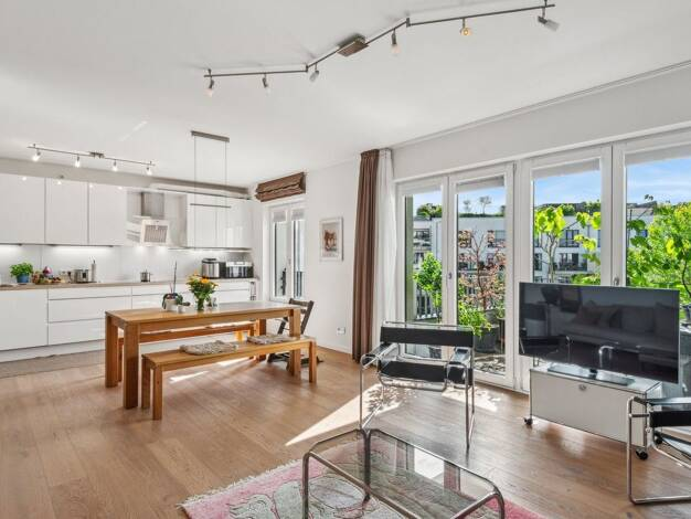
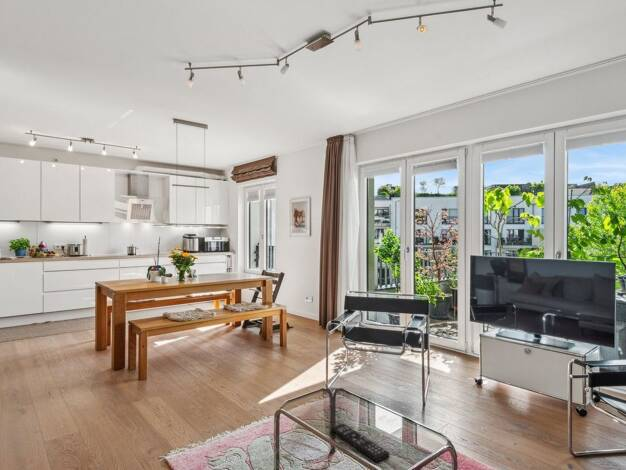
+ remote control (358, 440)
